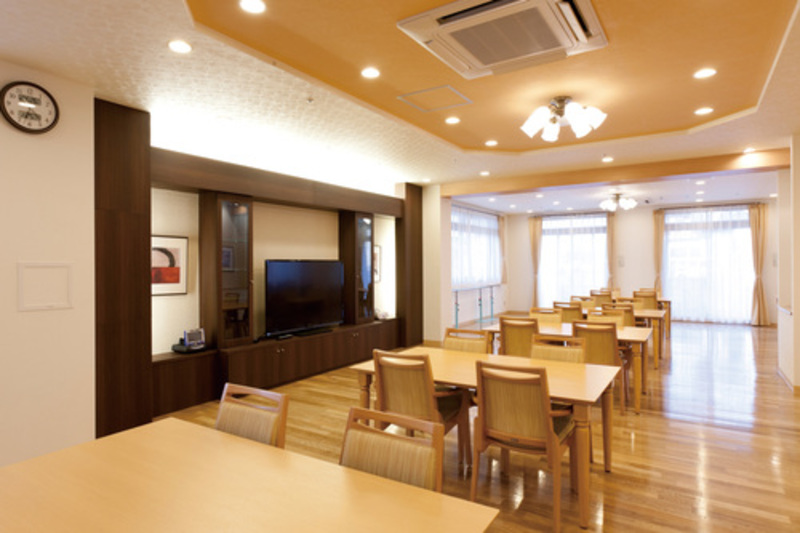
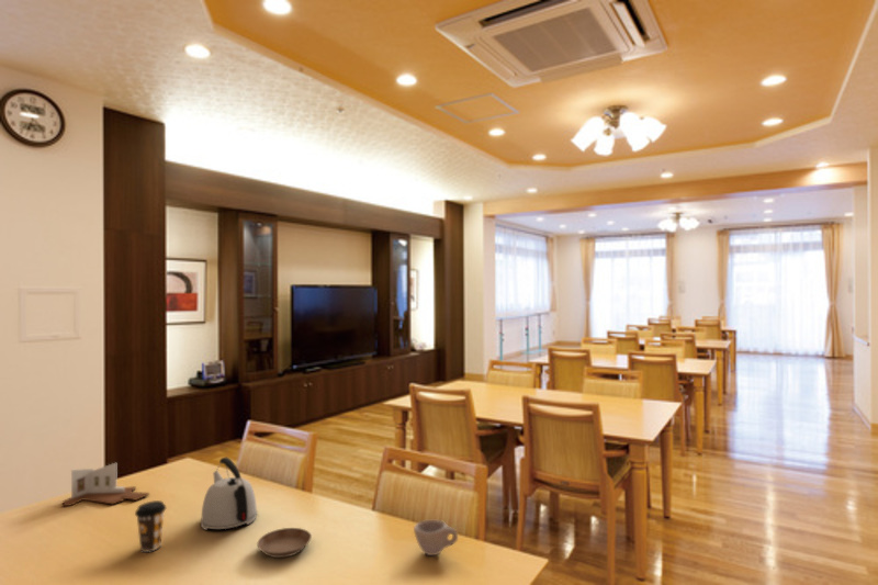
+ coffee cup (150, 526)
+ kettle (228, 488)
+ cup (436, 538)
+ saucer (284, 543)
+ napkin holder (104, 482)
